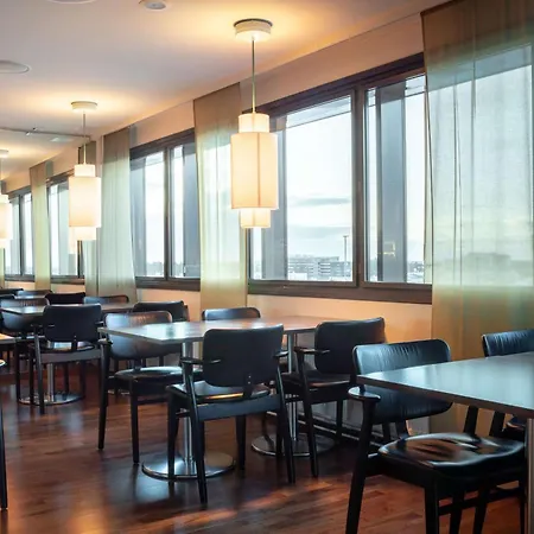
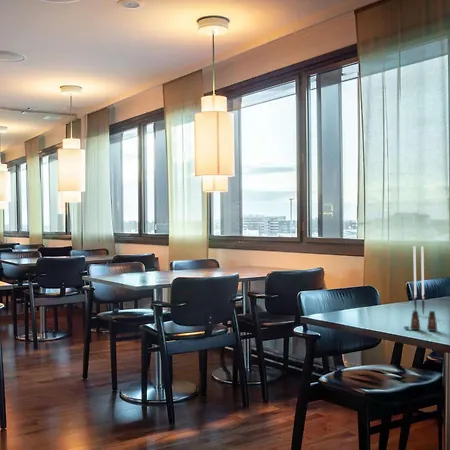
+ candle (415, 280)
+ salt shaker (418, 320)
